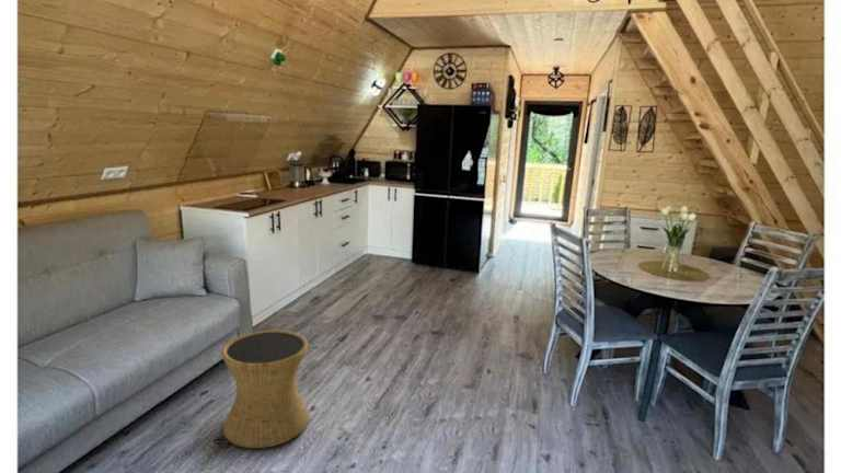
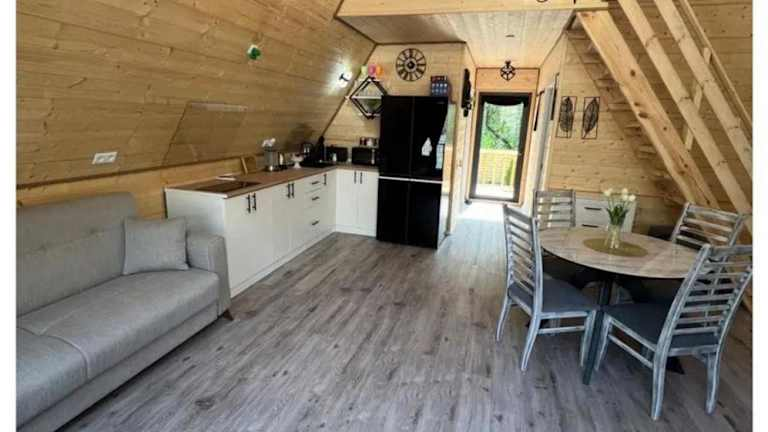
- side table (266, 384)
